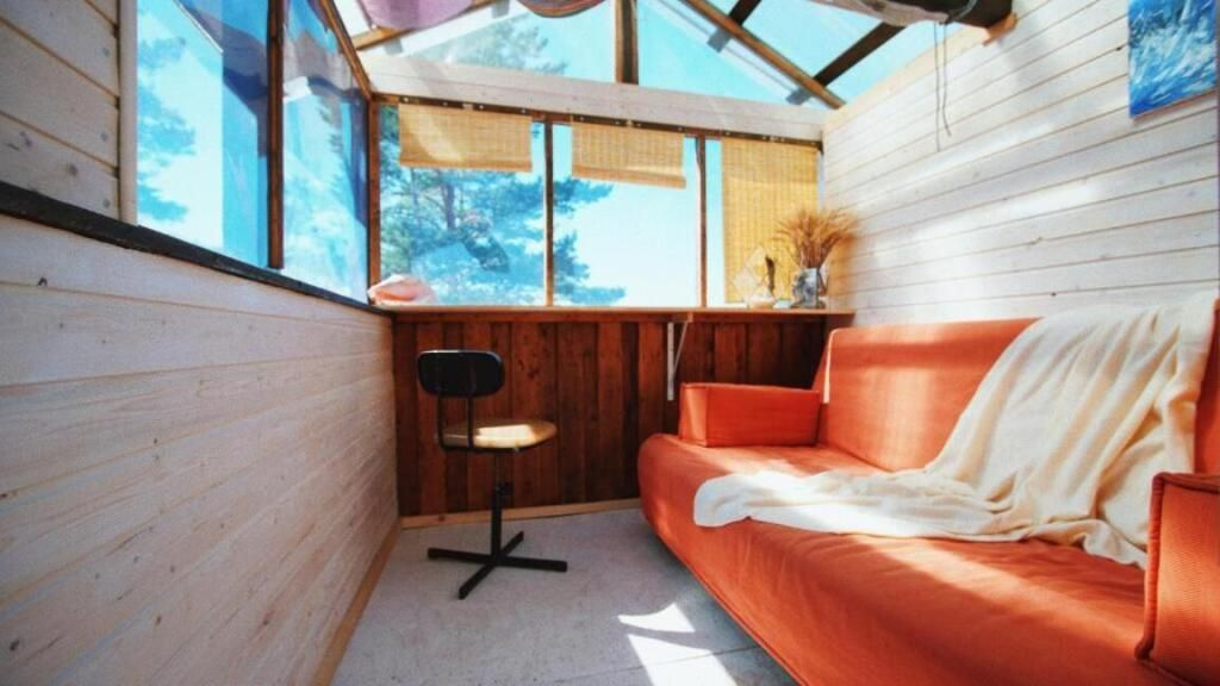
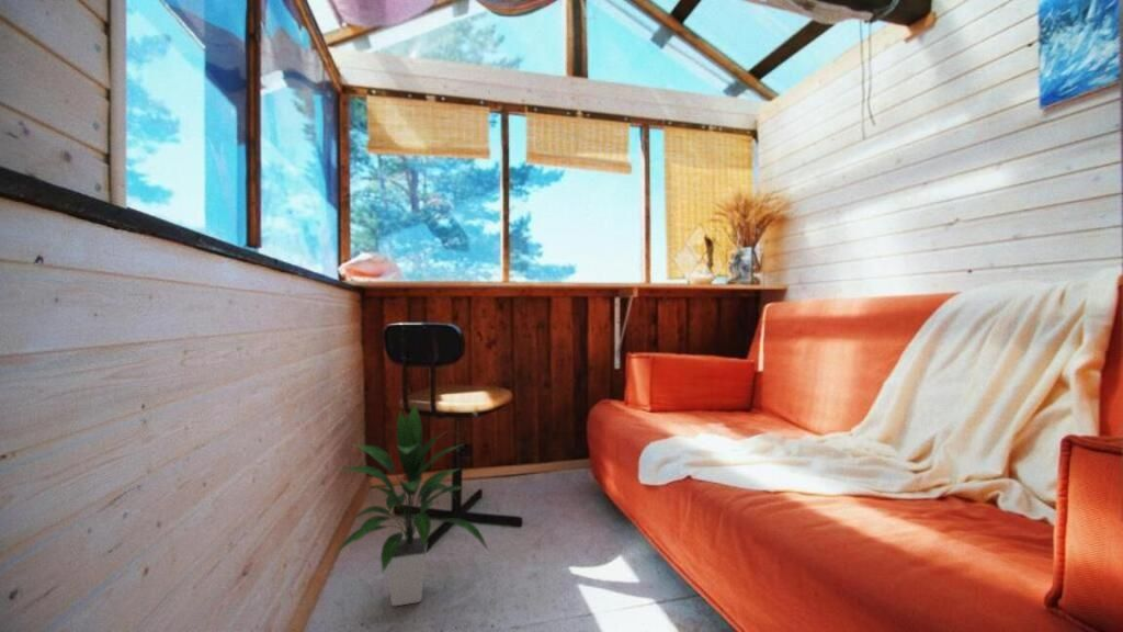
+ indoor plant (412, 505)
